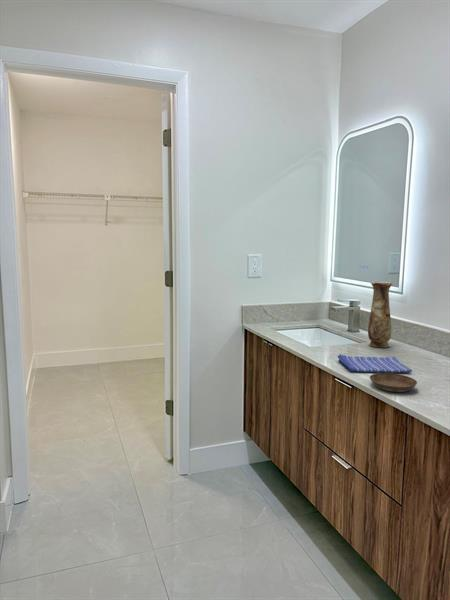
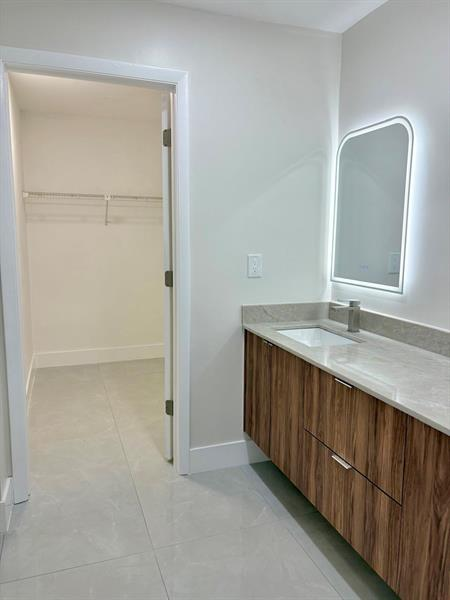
- dish towel (372, 362)
- vase (380, 314)
- saucer (392, 383)
